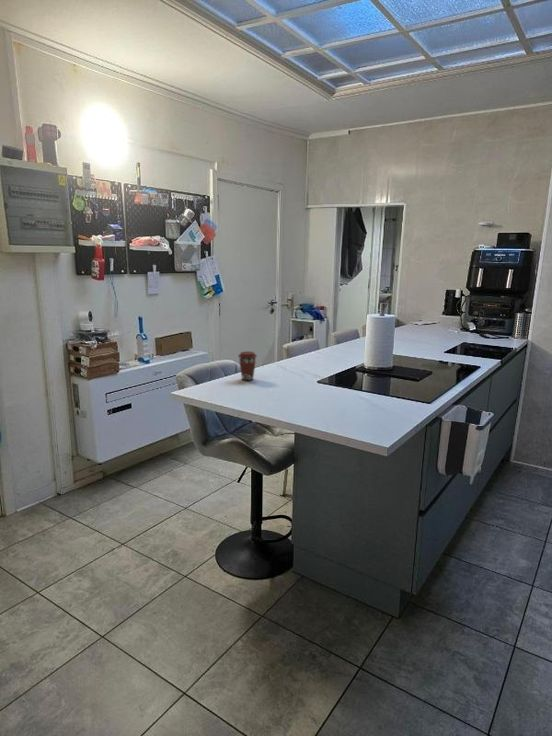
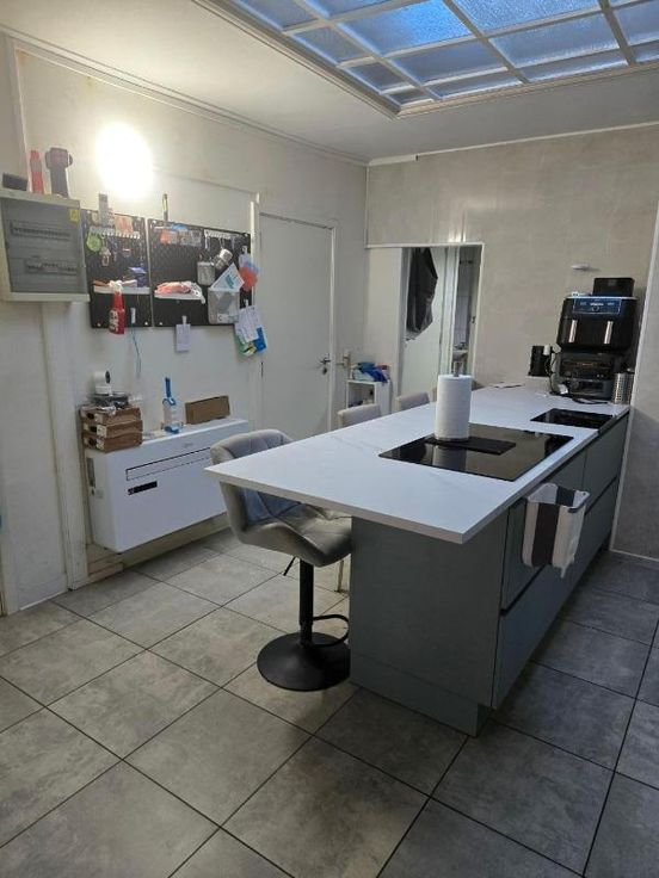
- coffee cup (247, 365)
